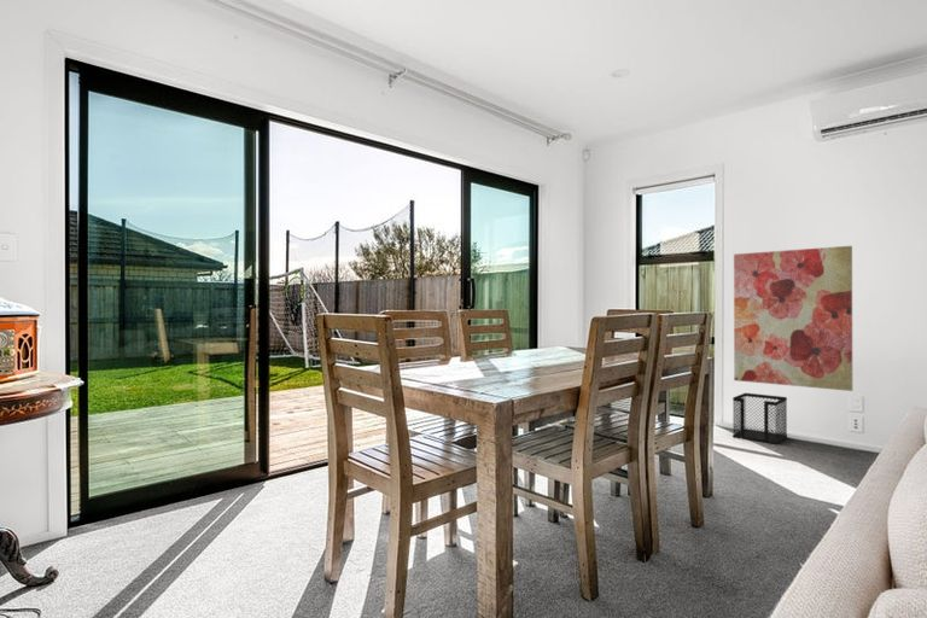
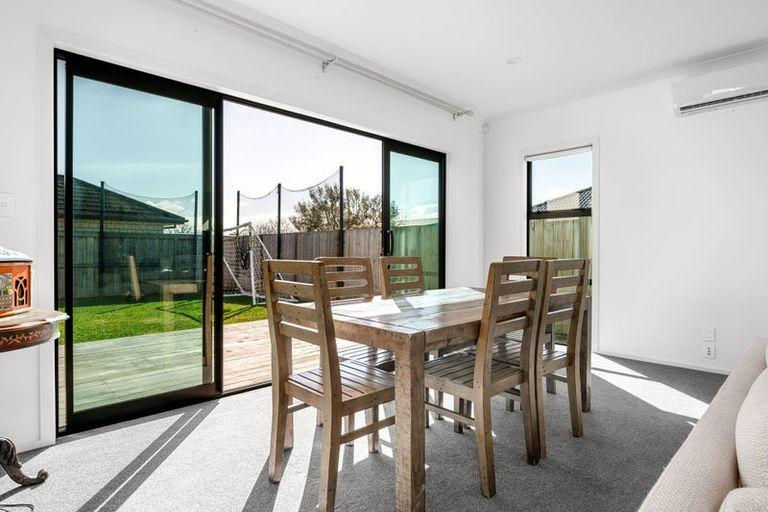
- wall art (788, 317)
- wastebasket (759, 418)
